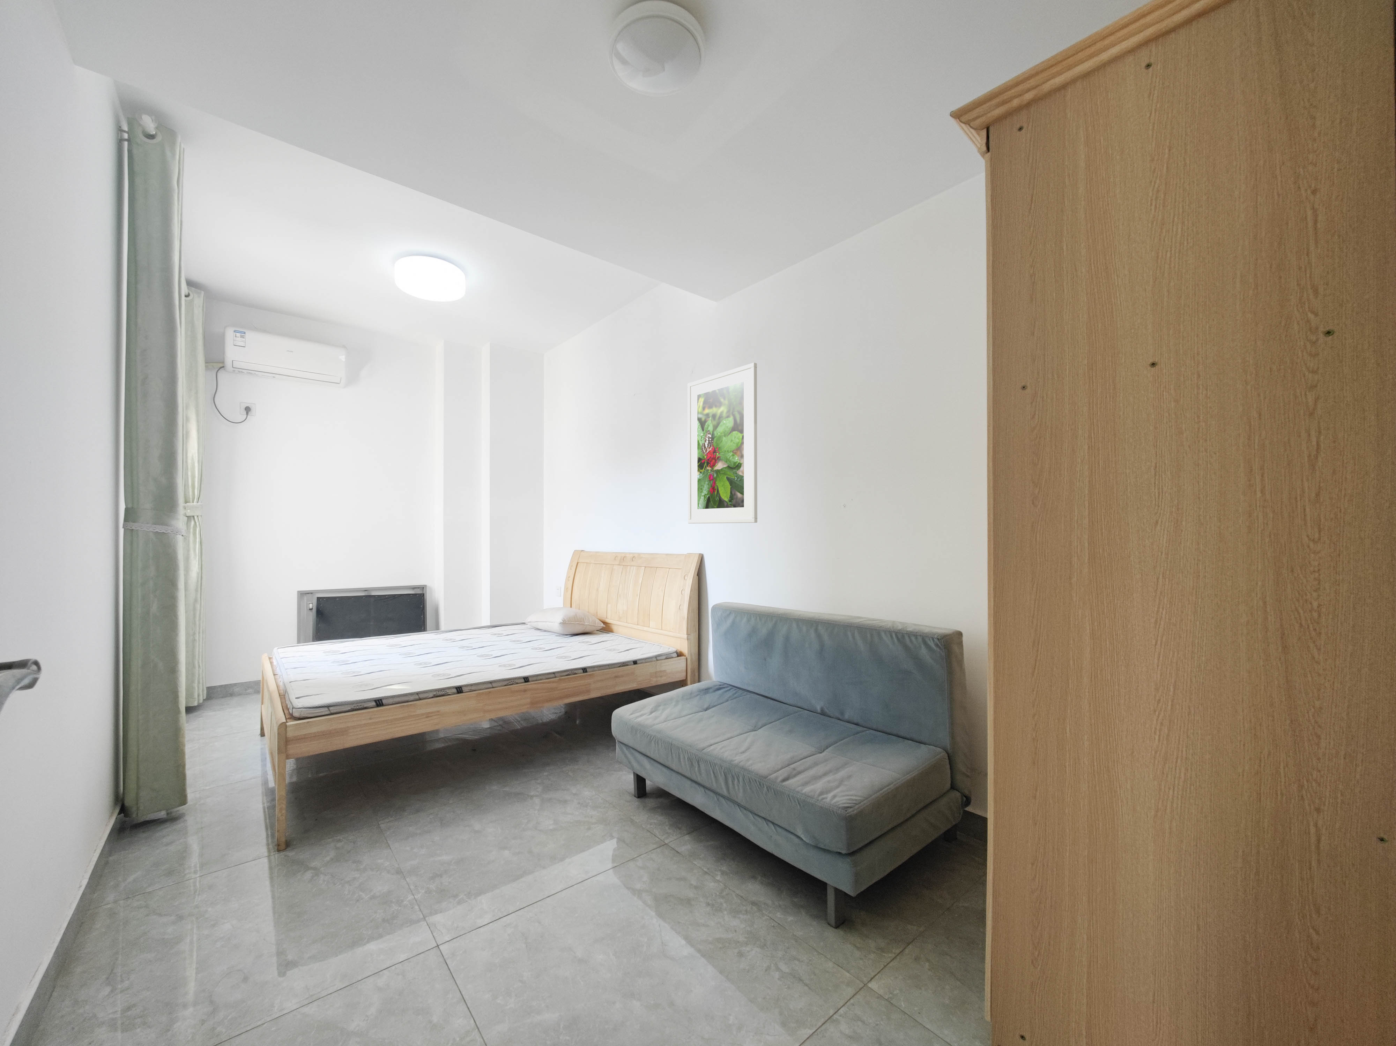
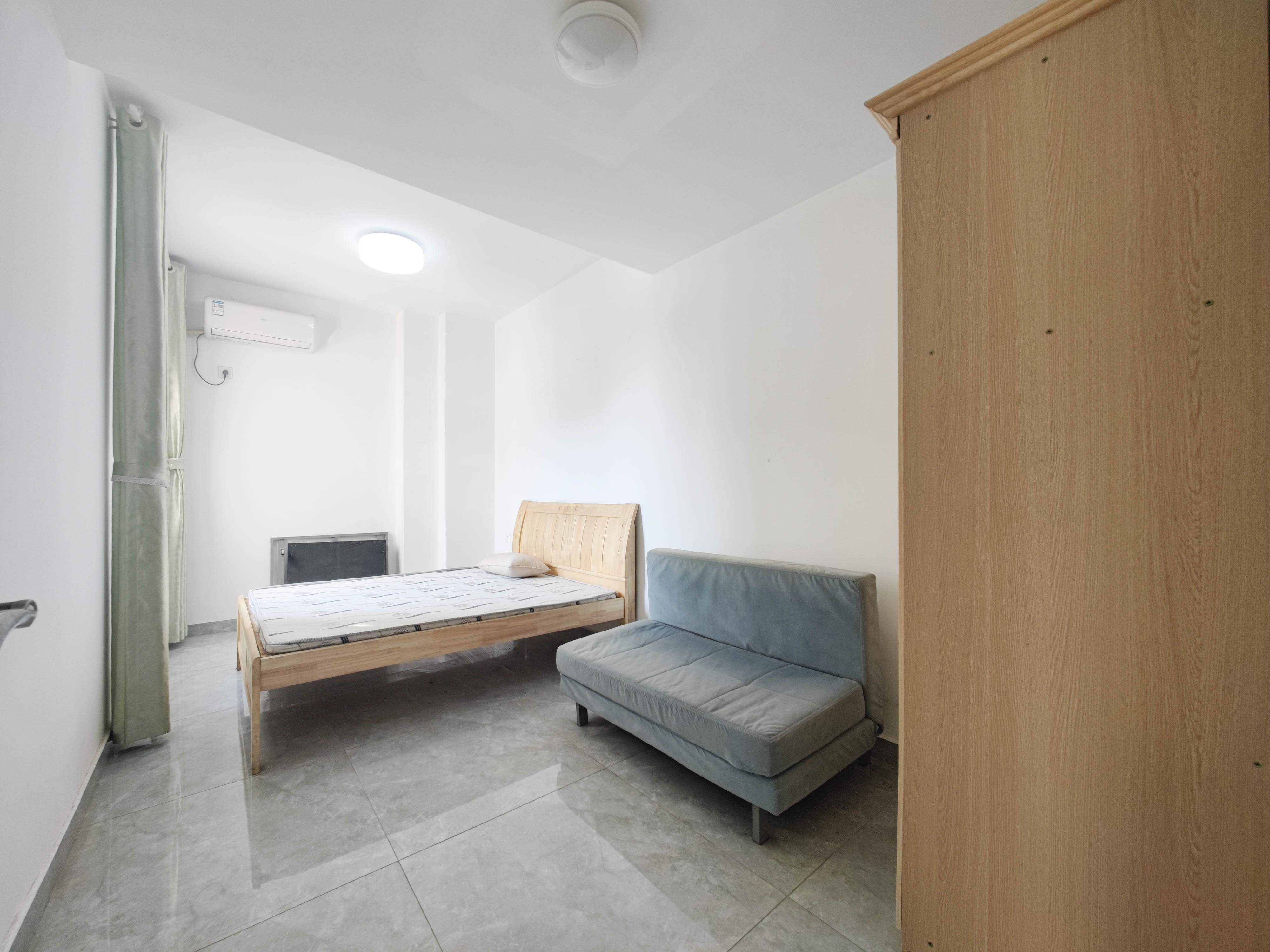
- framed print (720, 448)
